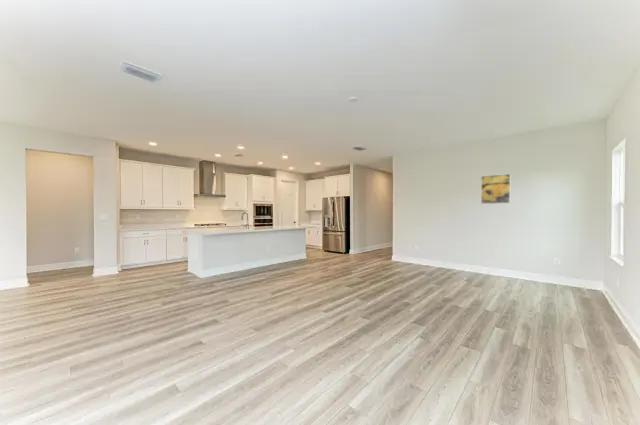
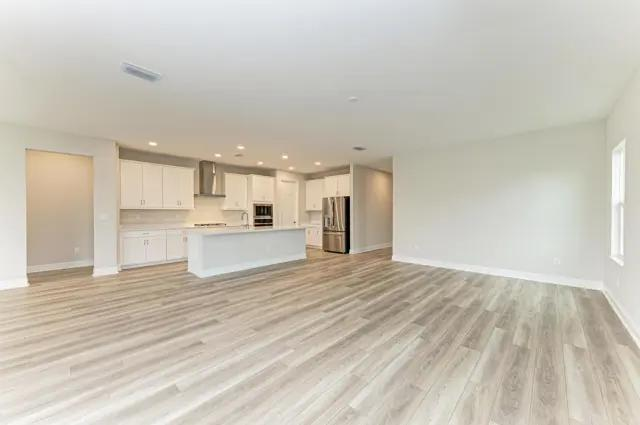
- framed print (495, 189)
